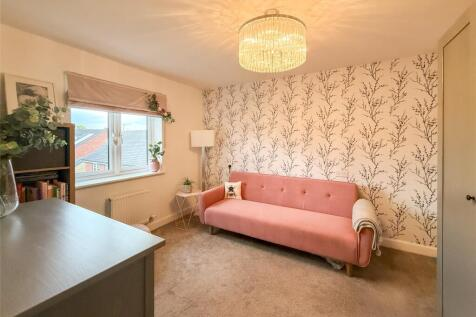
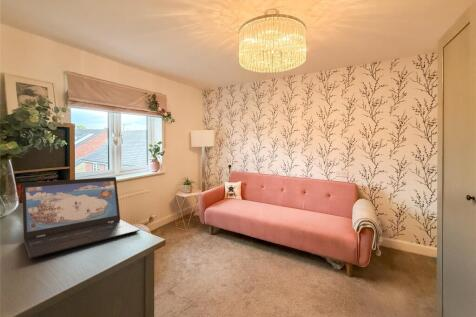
+ laptop (83, 208)
